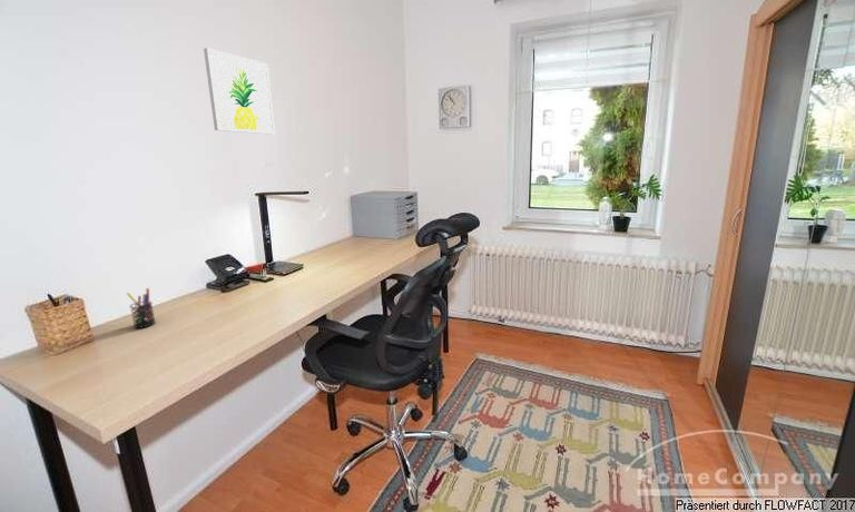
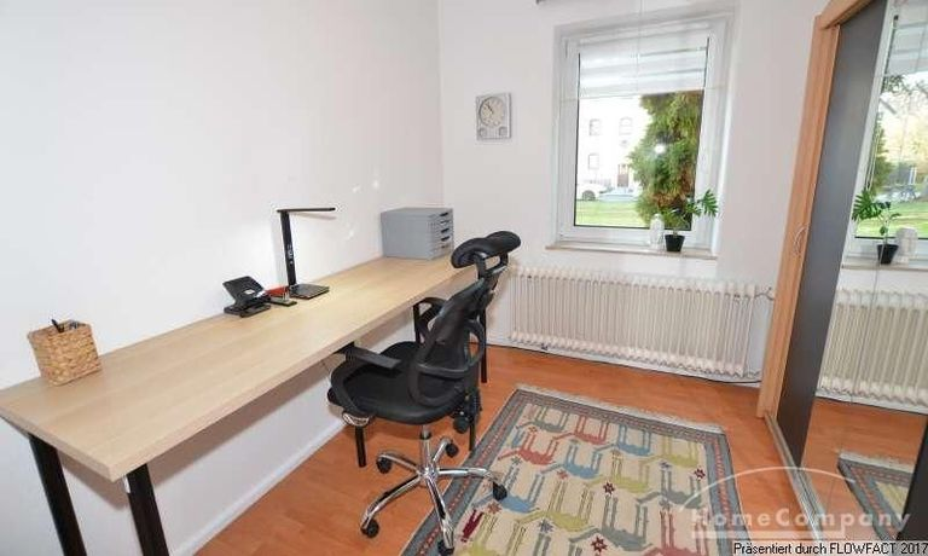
- pen holder (144, 306)
- wall art (242, 95)
